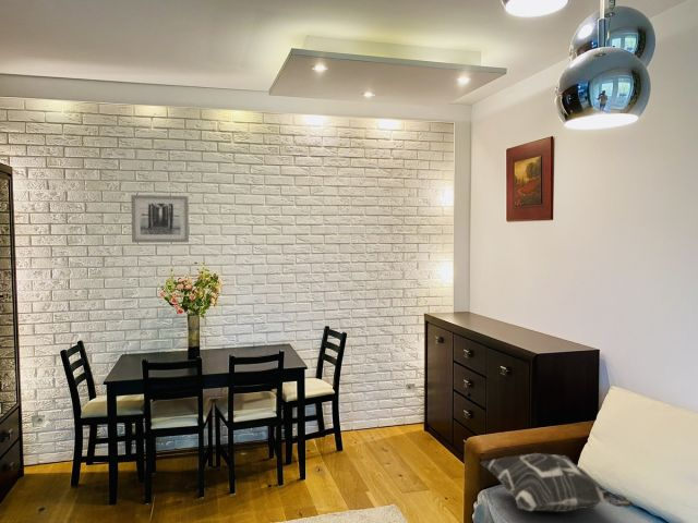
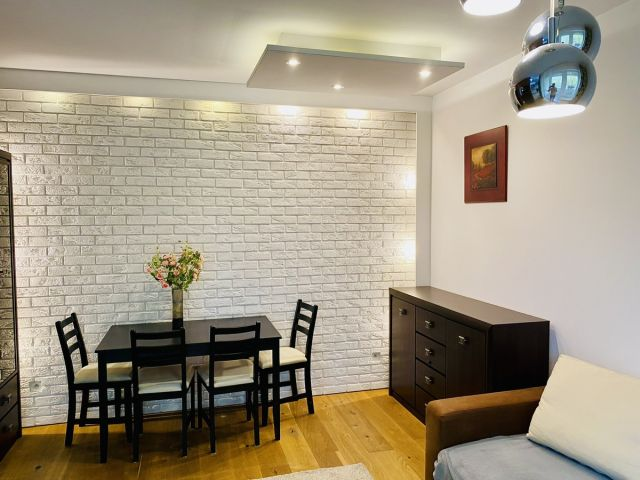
- decorative pillow (550, 482)
- wall art (160, 219)
